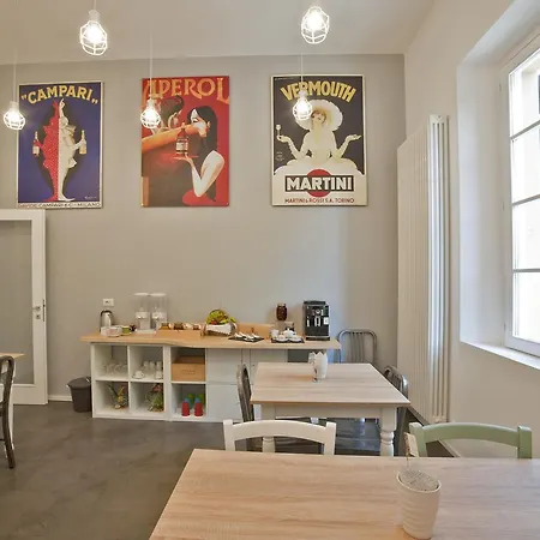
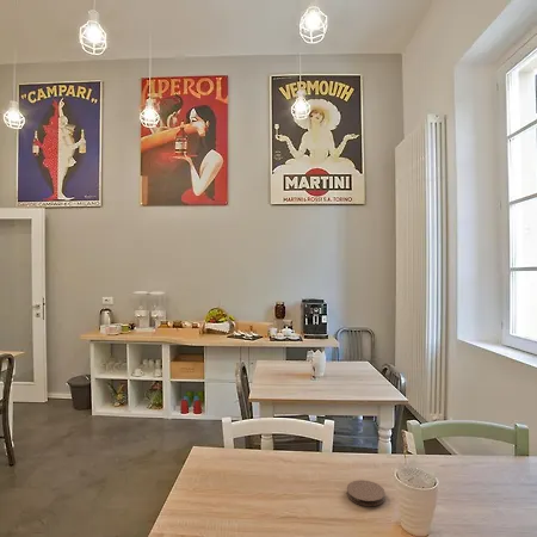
+ coaster (365, 492)
